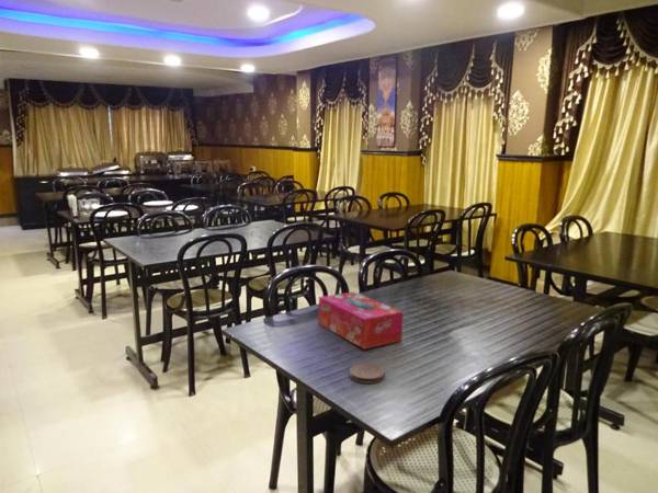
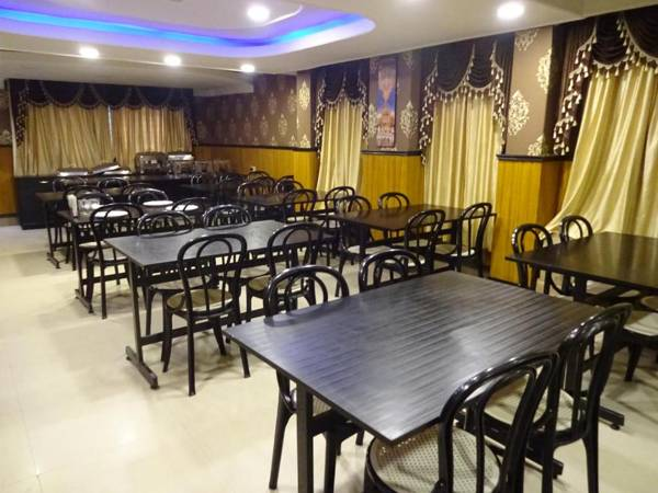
- coaster (366, 372)
- tissue box (358, 318)
